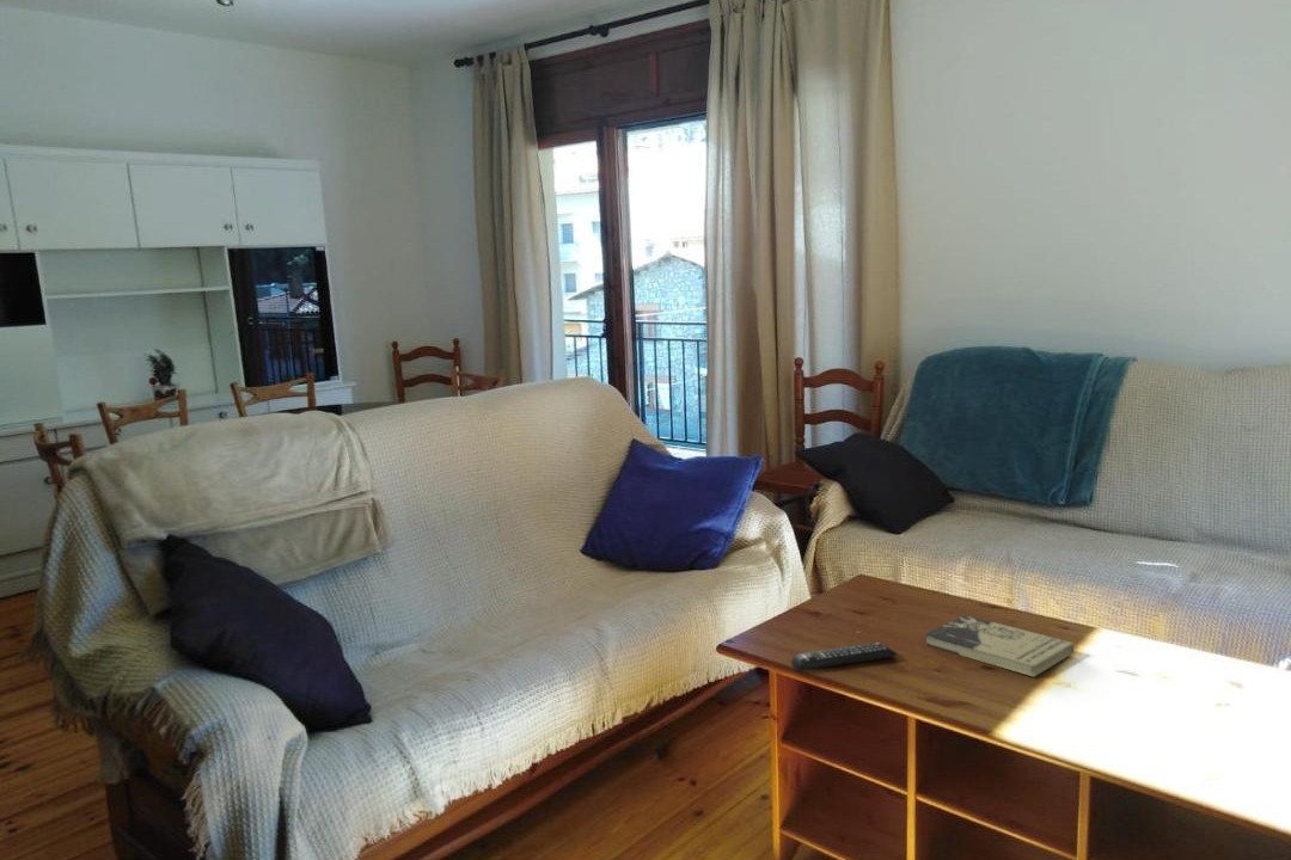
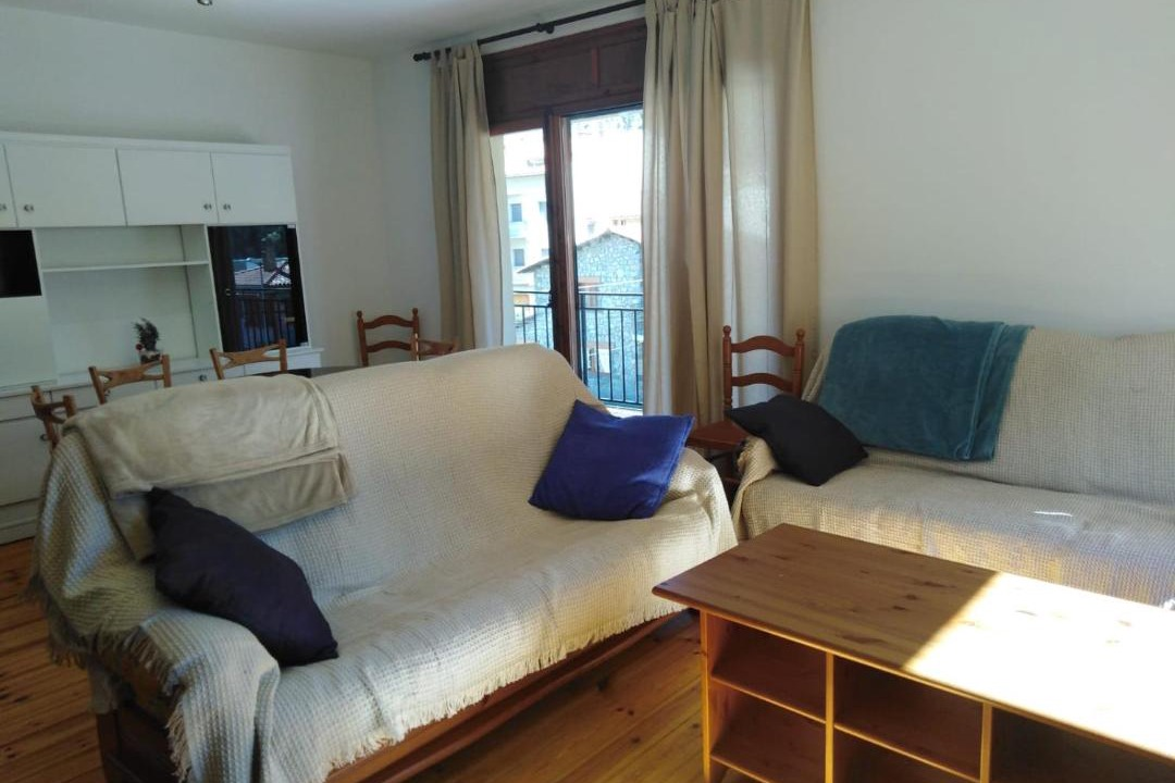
- remote control (844, 656)
- book (997, 643)
